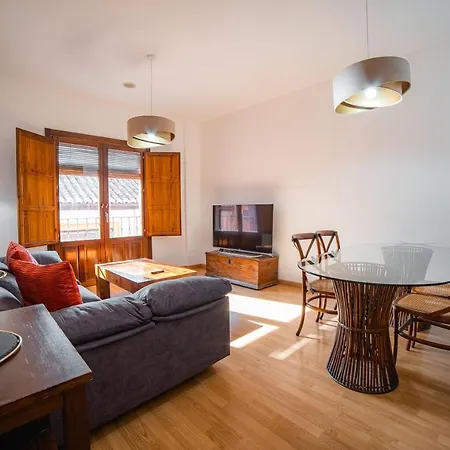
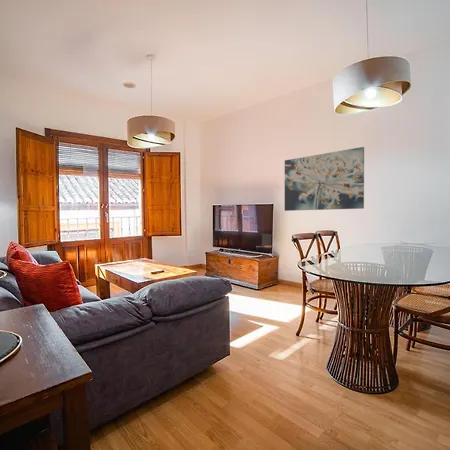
+ wall art (320, 182)
